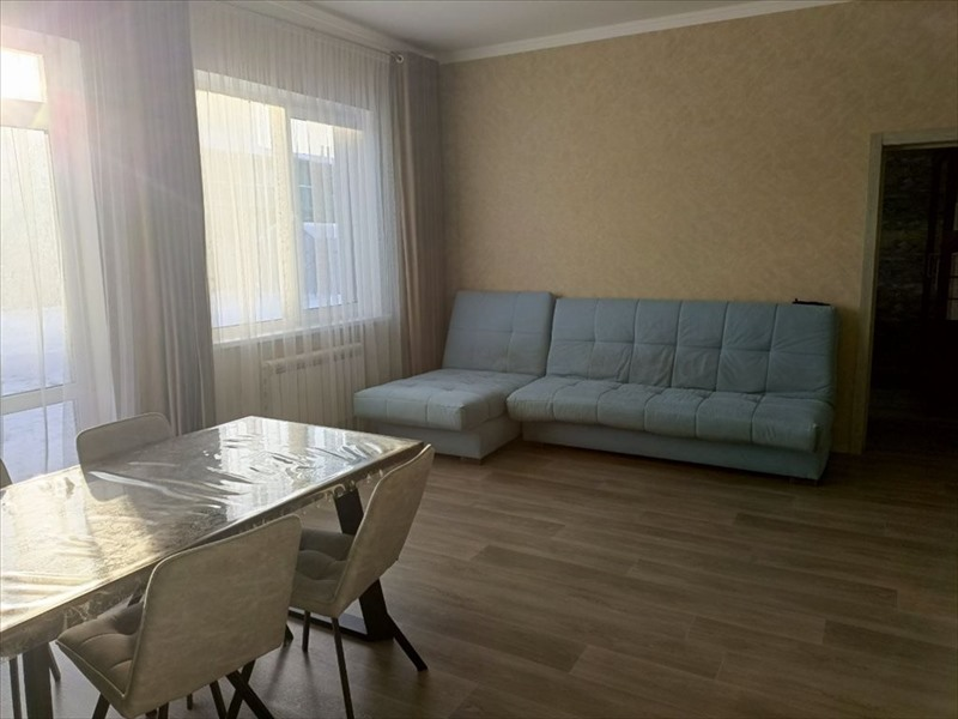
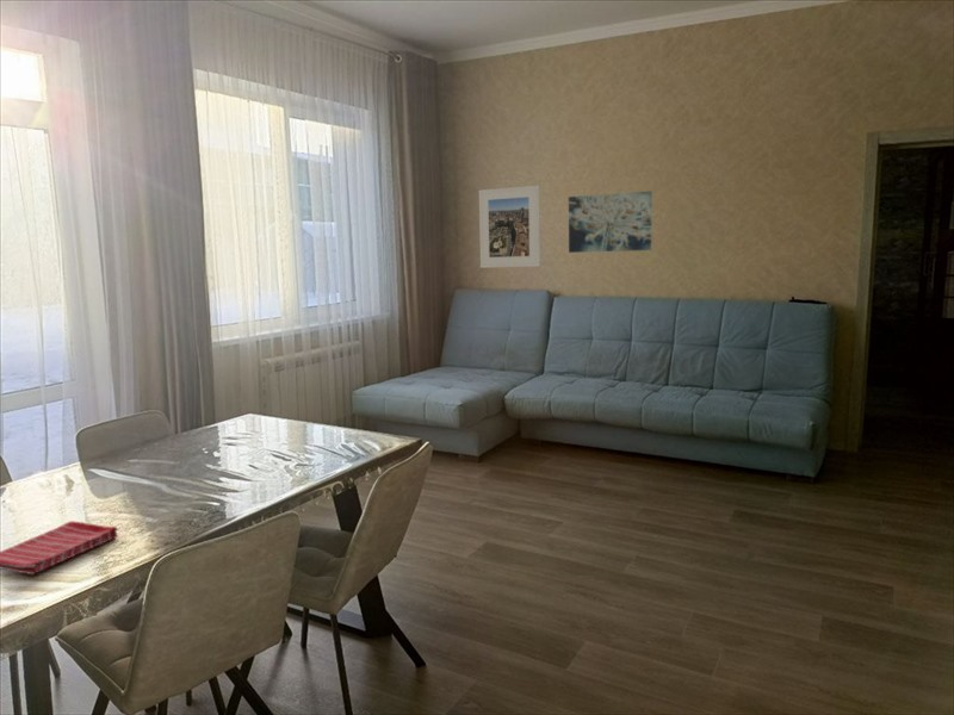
+ wall art (608, 223)
+ dish towel (51, 545)
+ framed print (508, 228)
